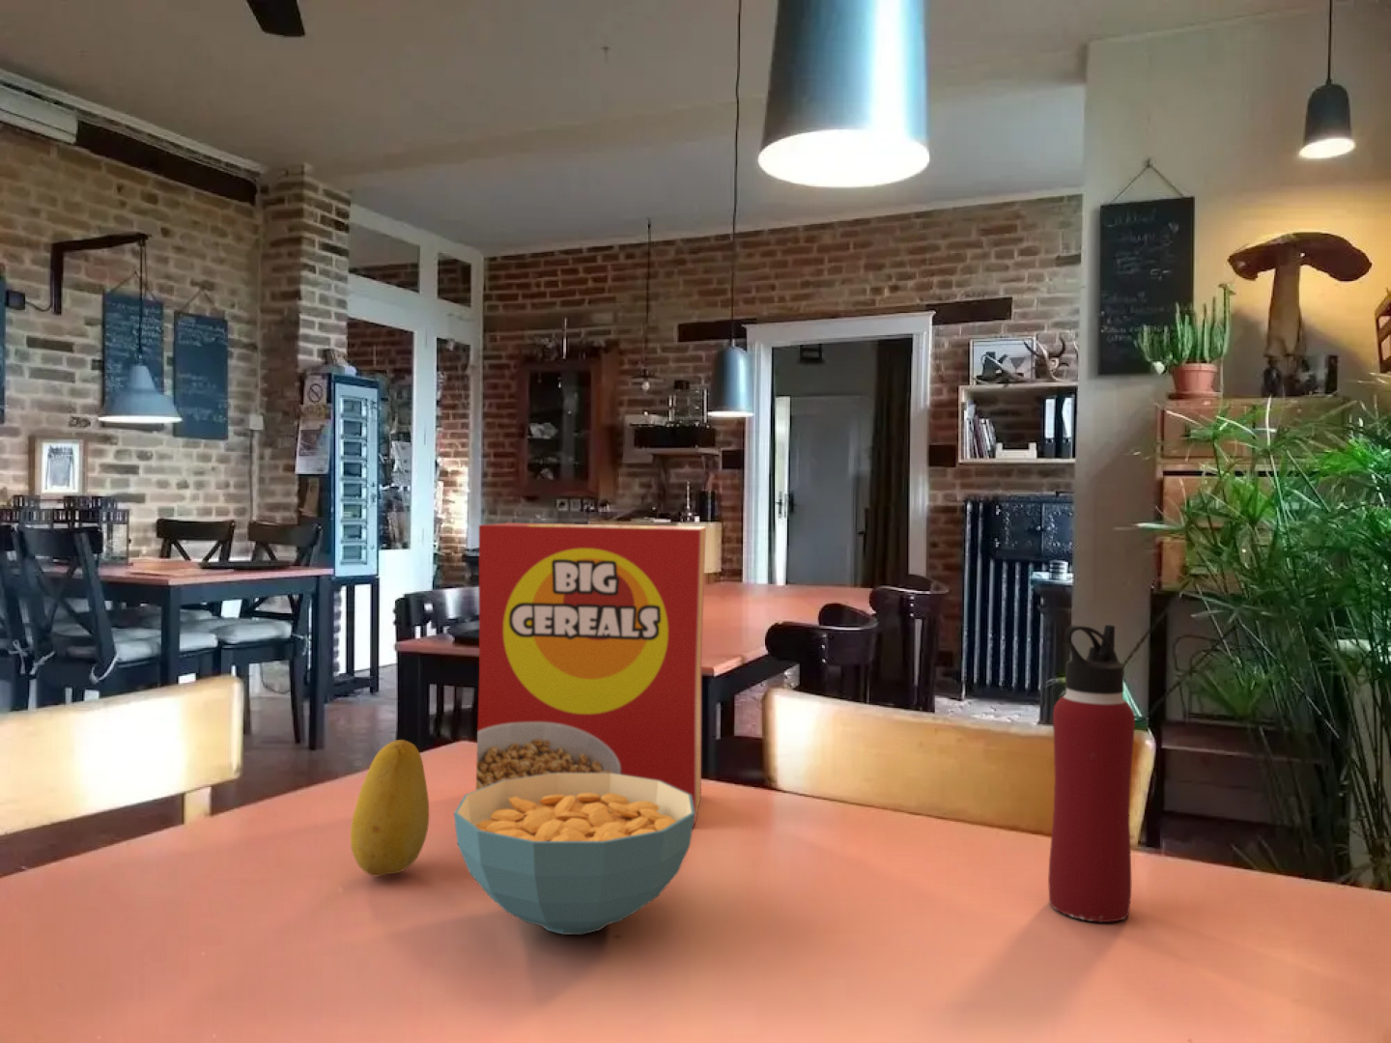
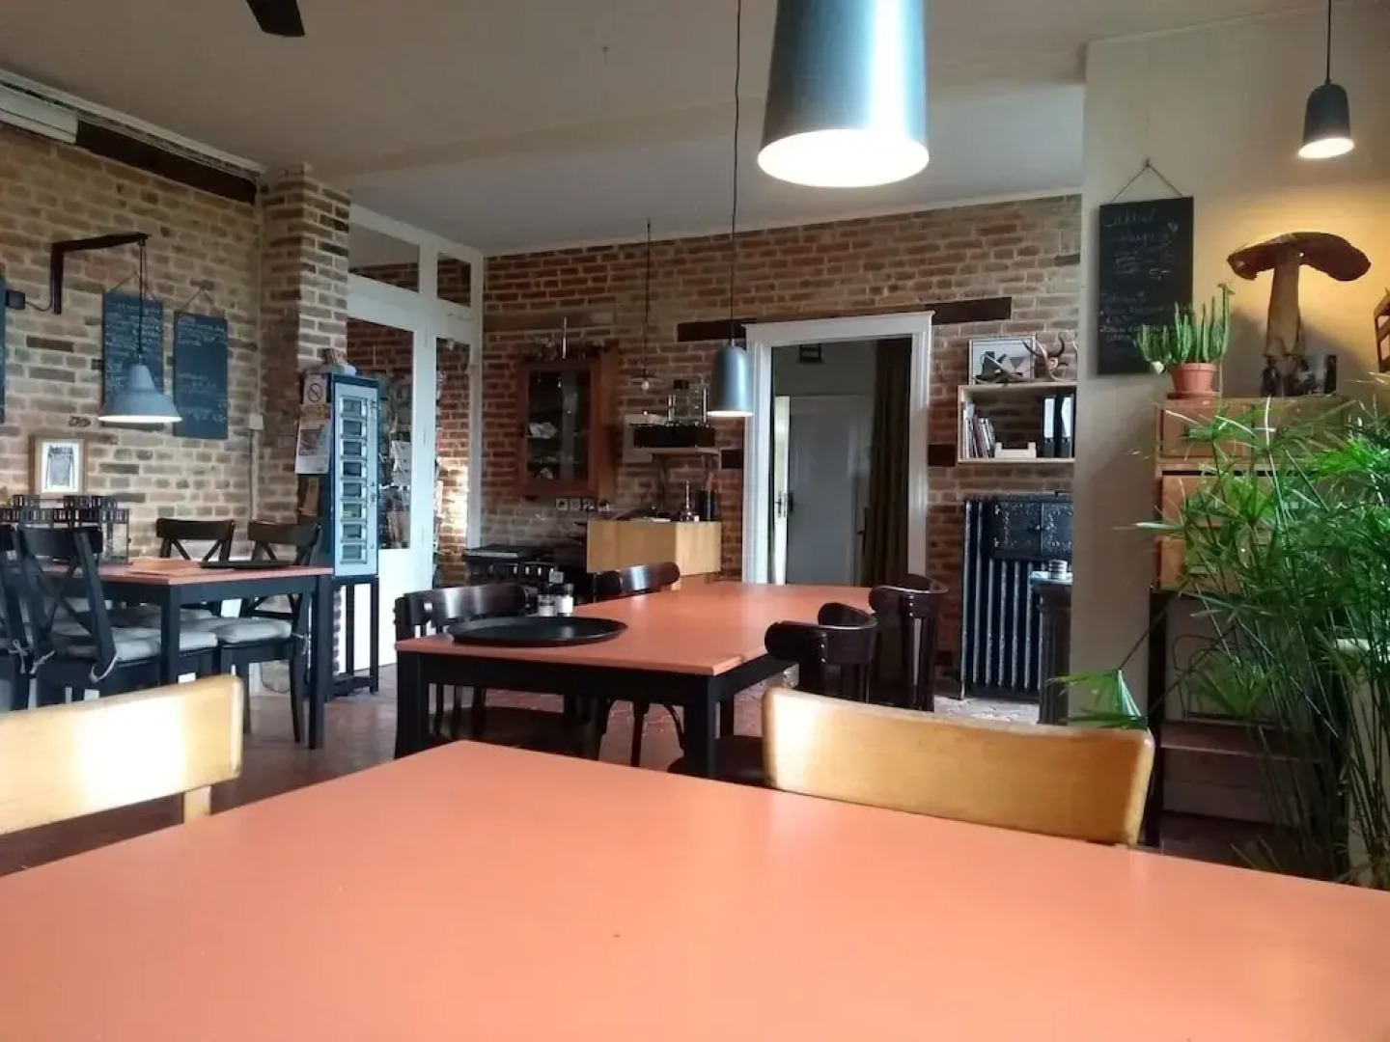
- fruit (391, 805)
- cereal bowl (576, 861)
- cereal box (595, 665)
- water bottle (1092, 766)
